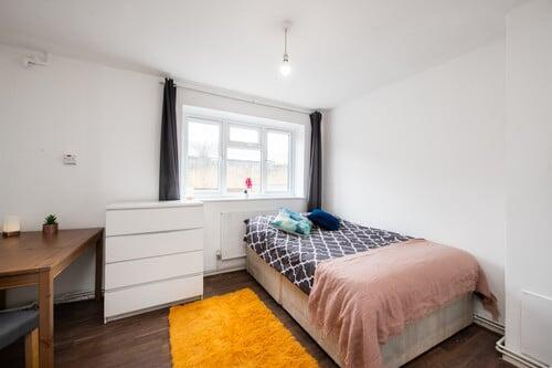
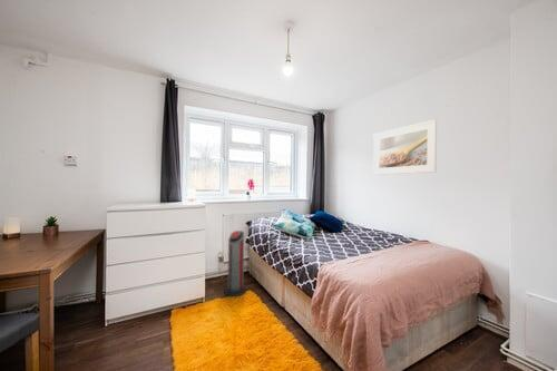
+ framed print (401, 150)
+ air purifier (235, 261)
